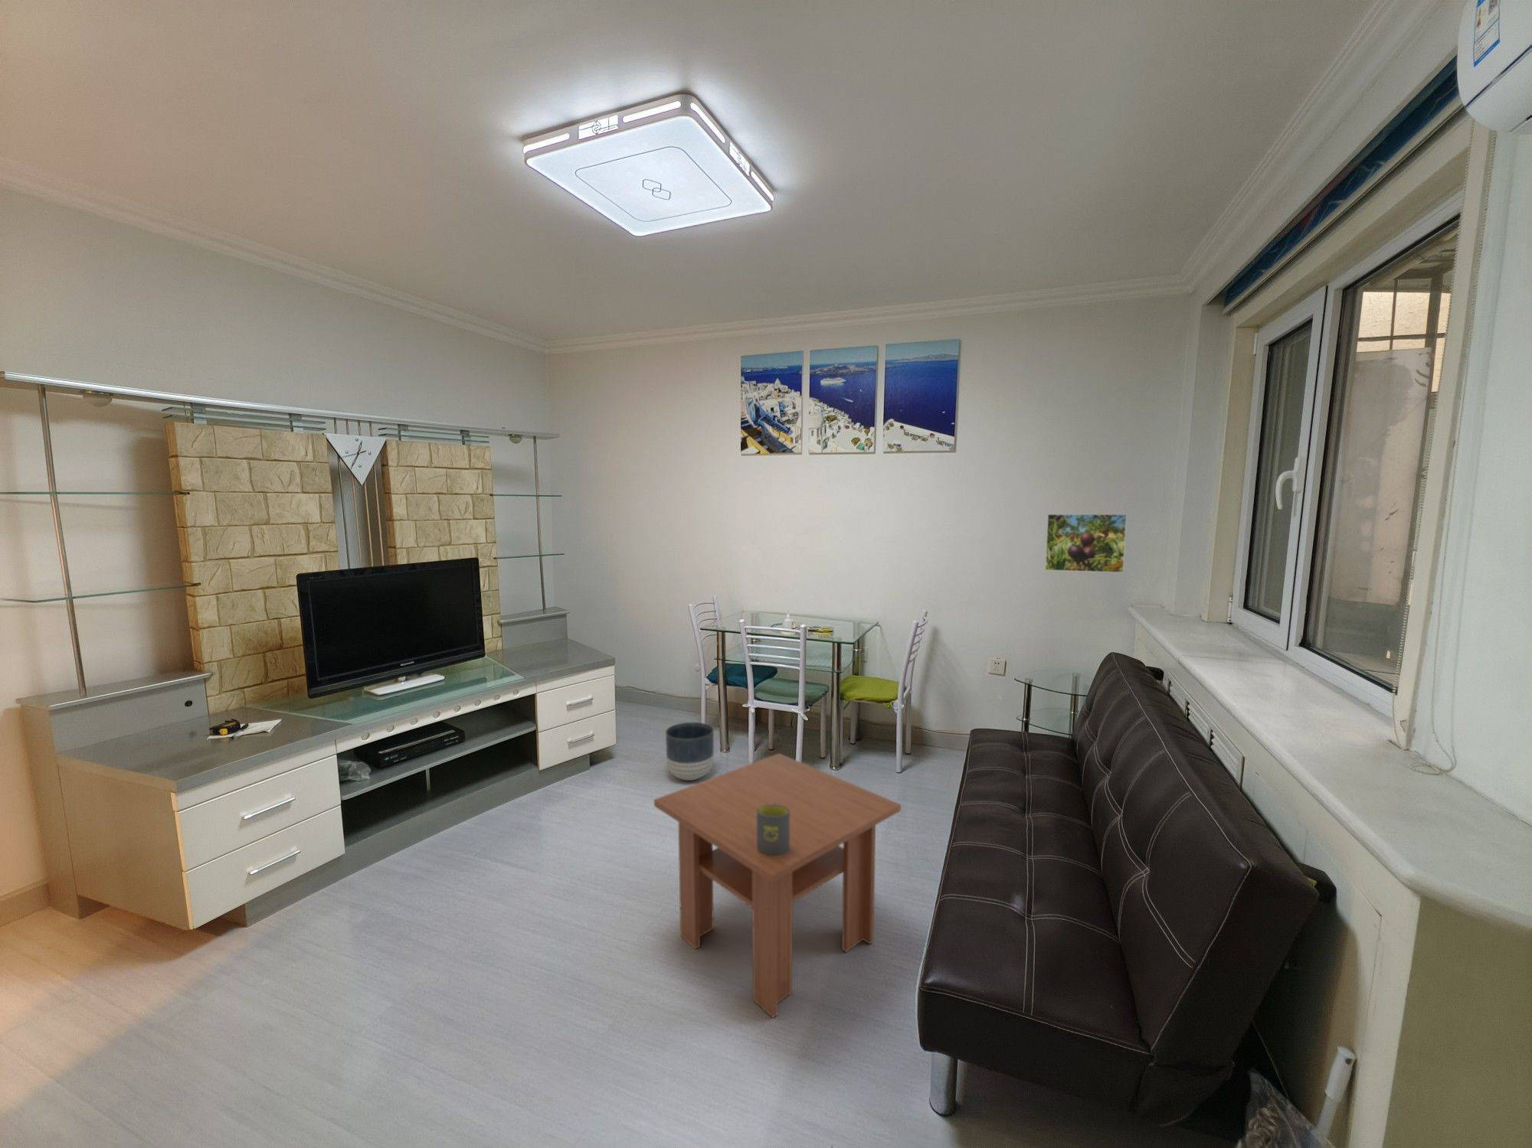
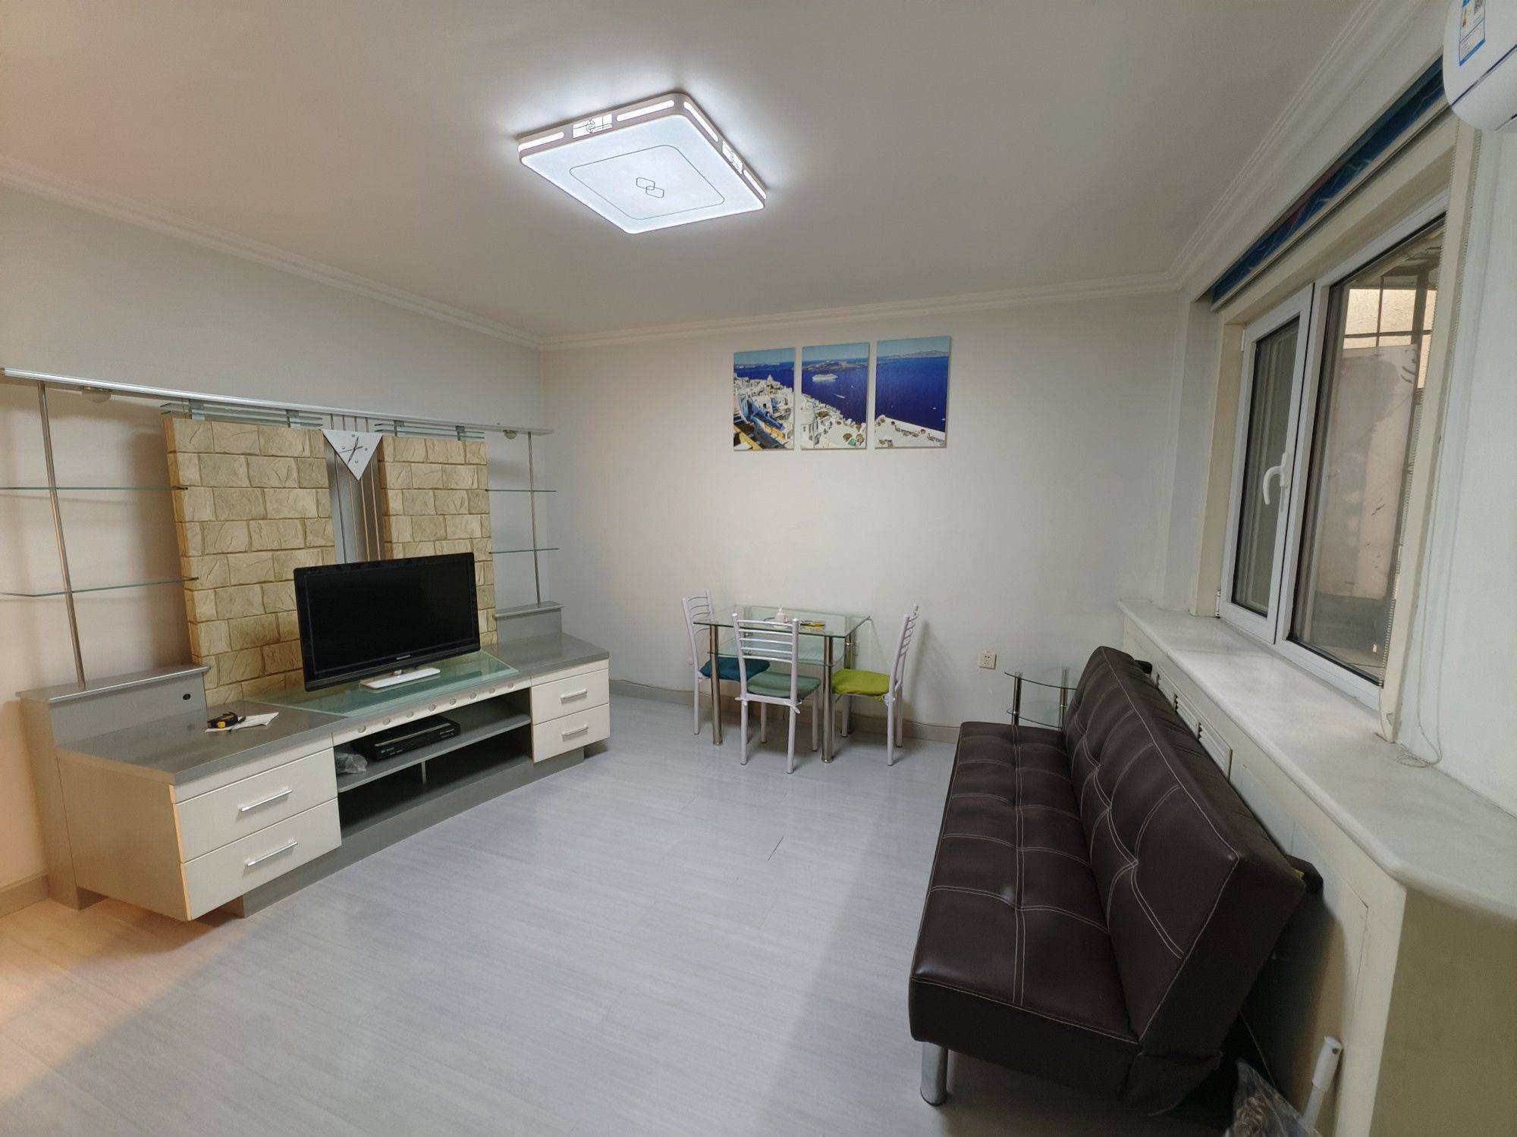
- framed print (1084, 543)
- coffee table (776, 871)
- mug (773, 826)
- planter (690, 754)
